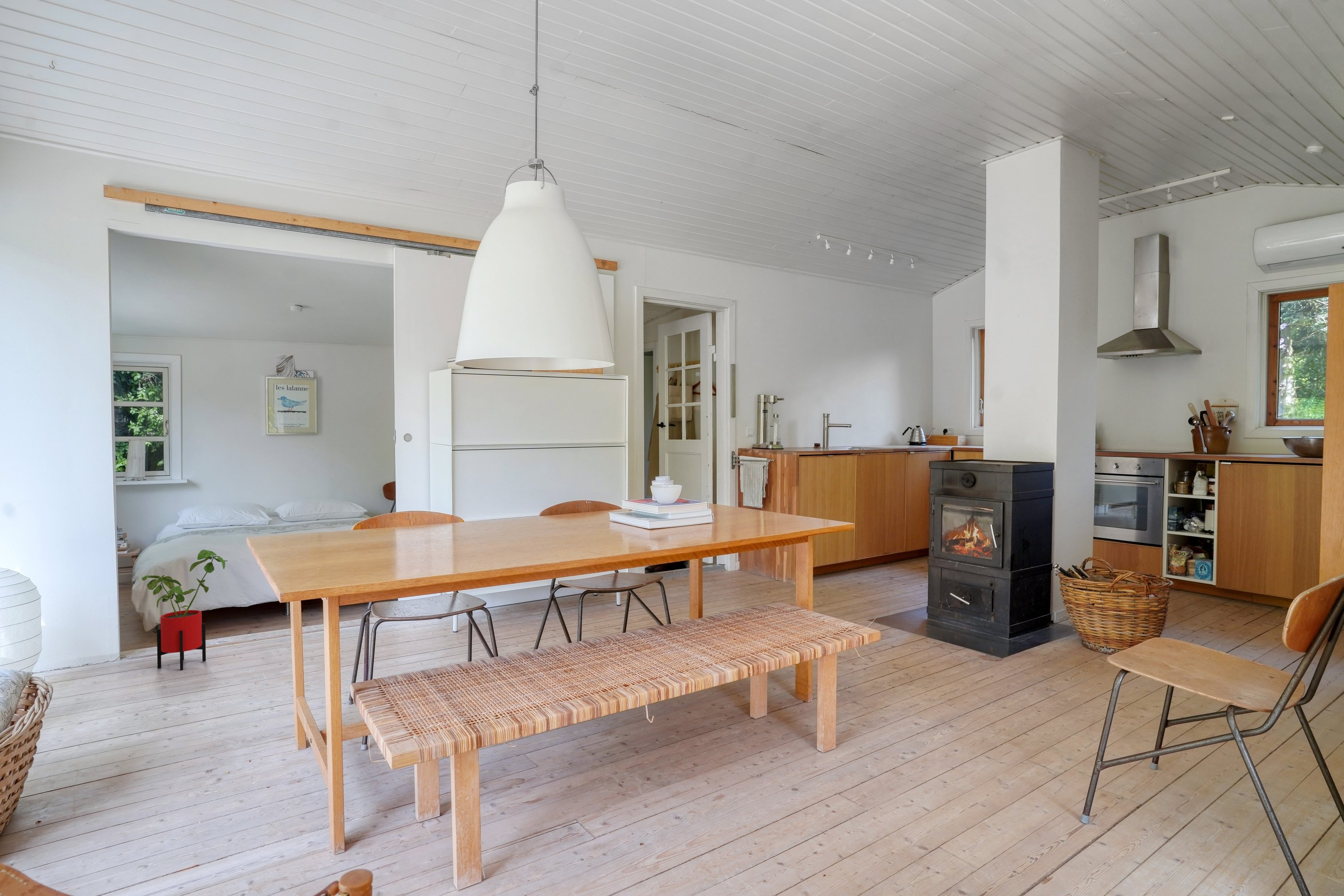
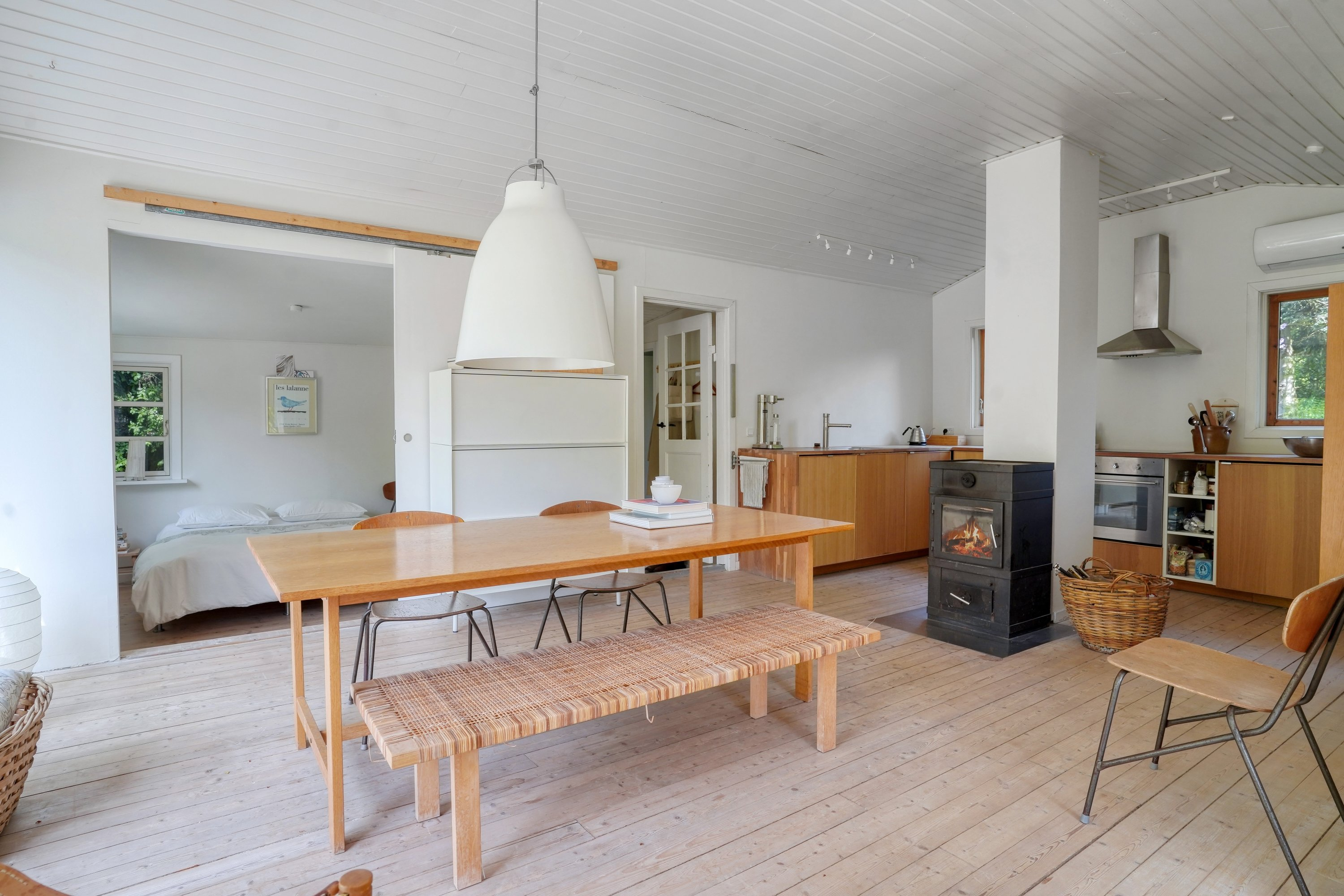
- house plant (187, 608)
